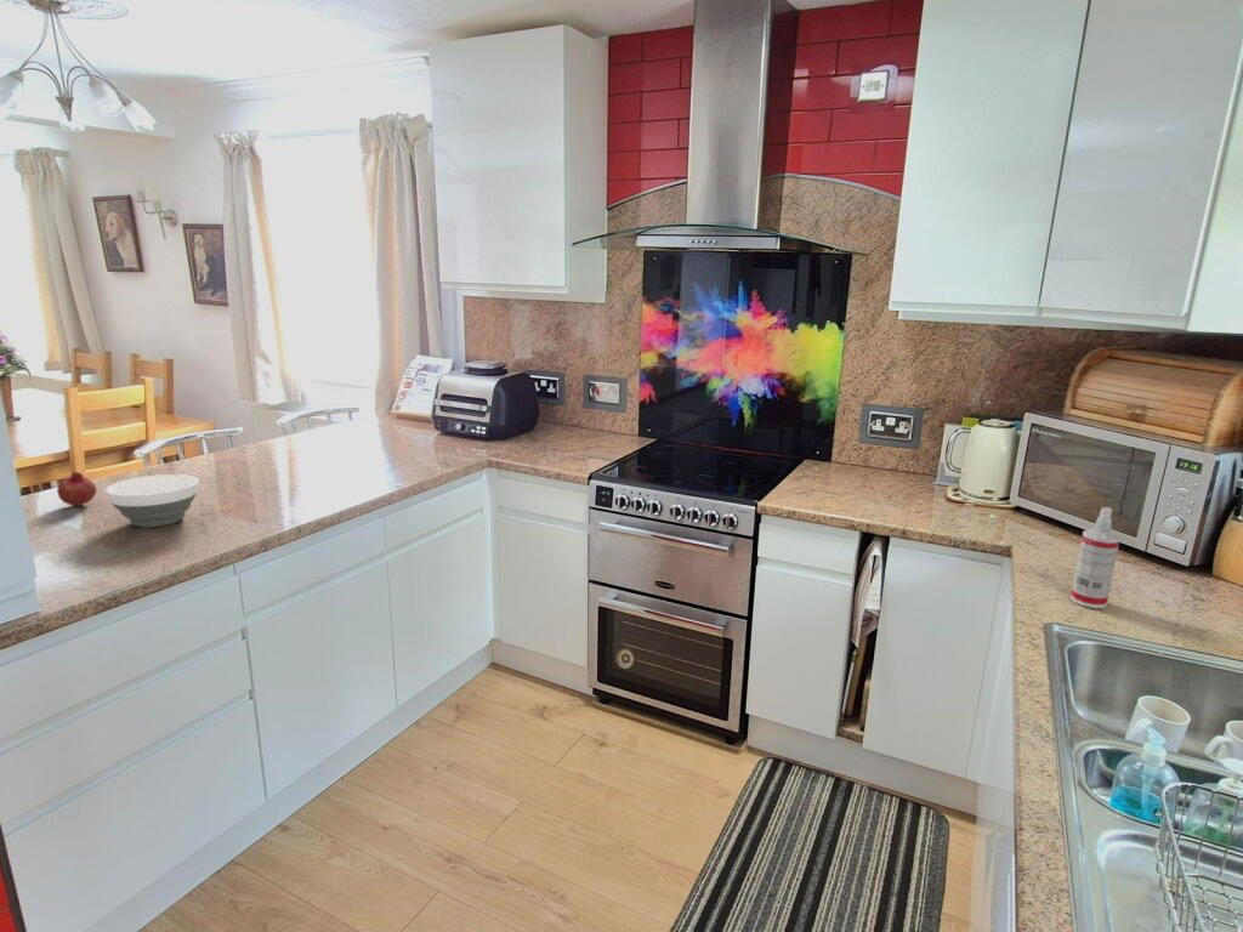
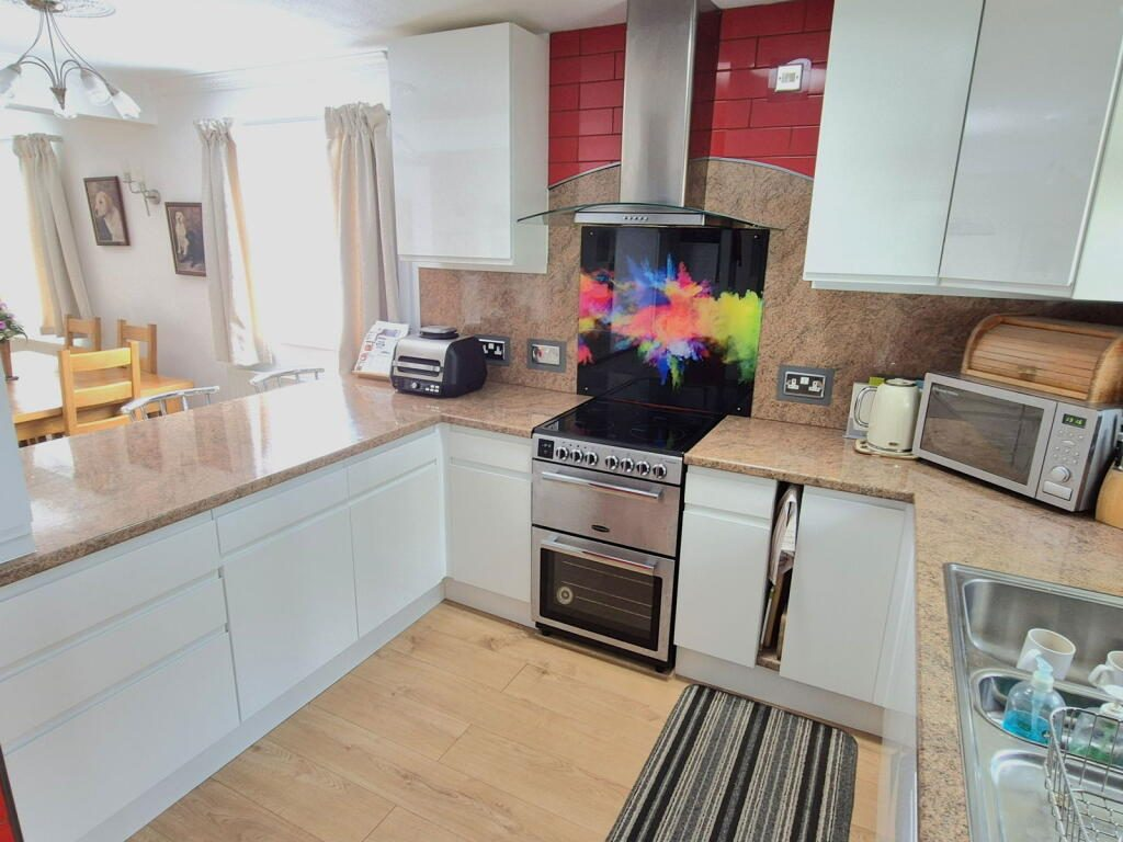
- spray bottle (1097, 556)
- bowl (155, 502)
- fruit (76, 488)
